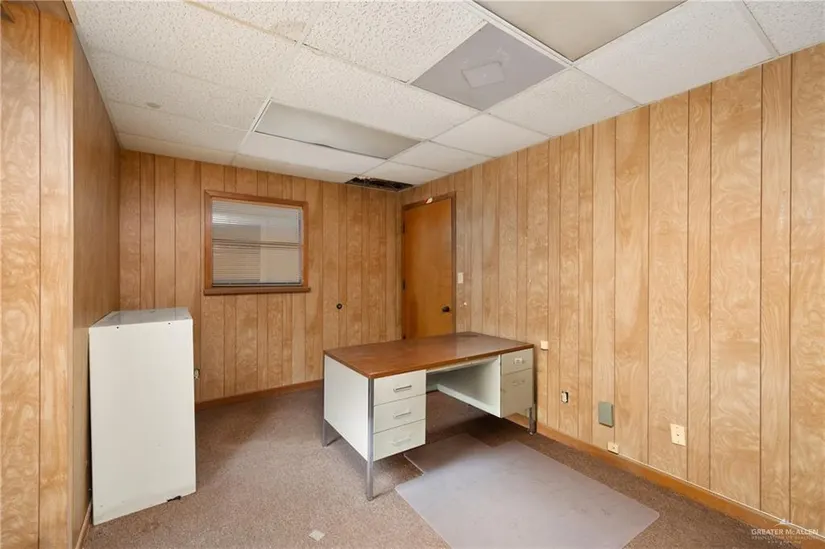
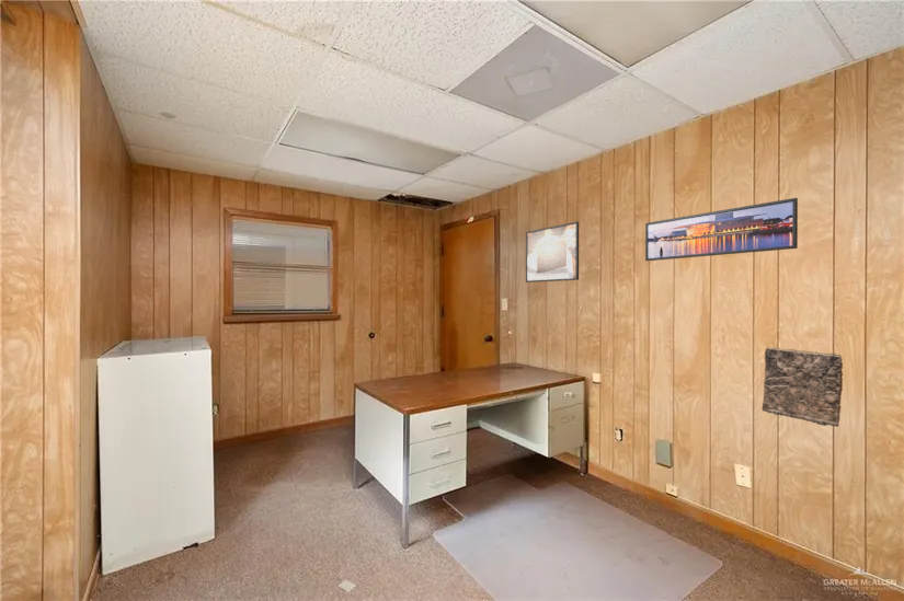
+ relief panel (799, 383)
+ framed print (550, 254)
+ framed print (710, 233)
